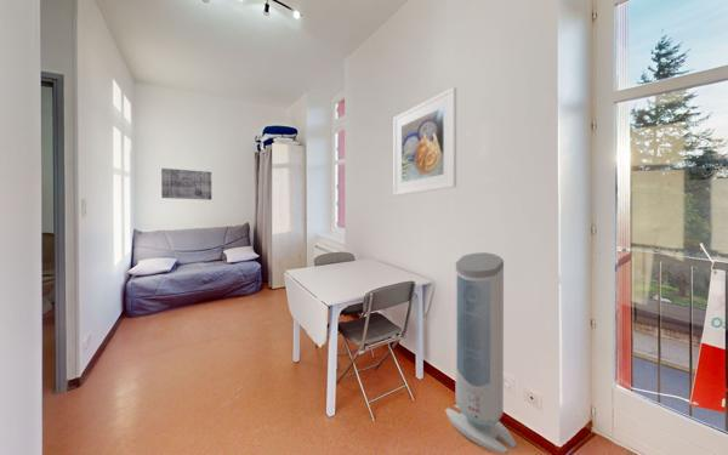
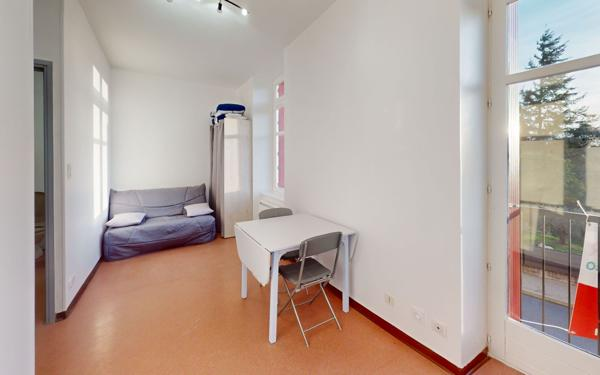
- wall art (187, 184)
- air purifier (478, 340)
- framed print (421, 148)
